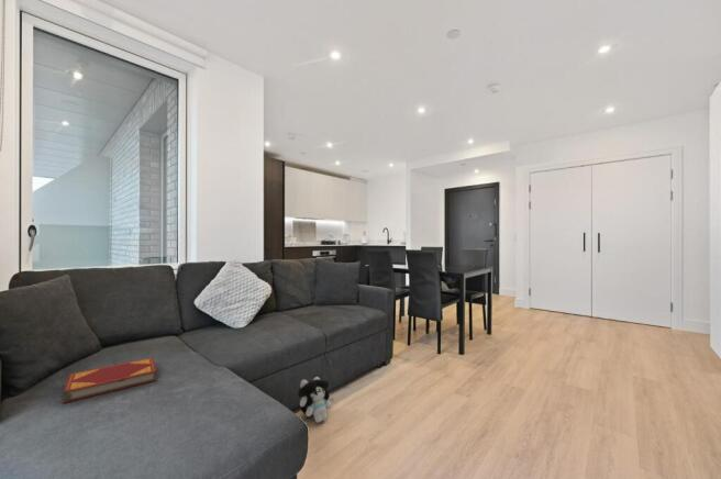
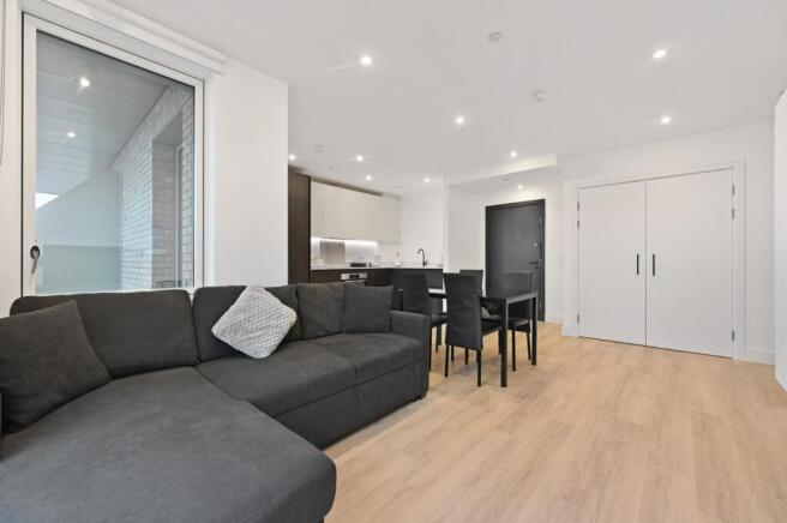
- plush toy (317, 397)
- hardback book (113, 377)
